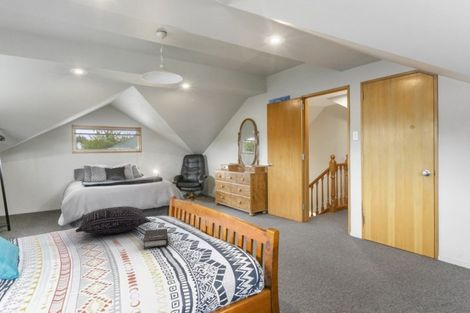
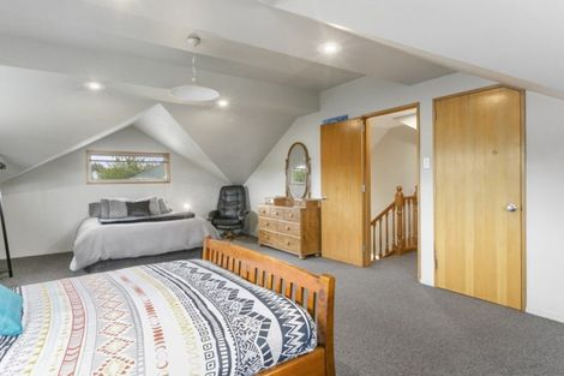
- hardback book (156, 237)
- pillow (114, 219)
